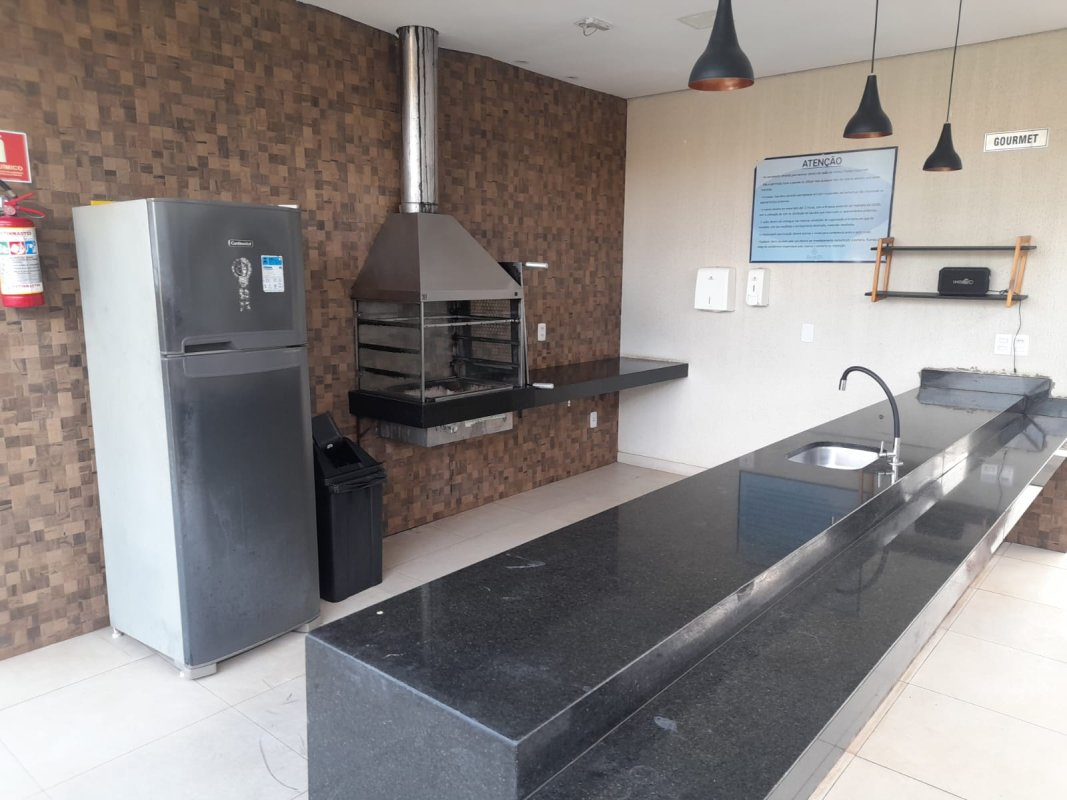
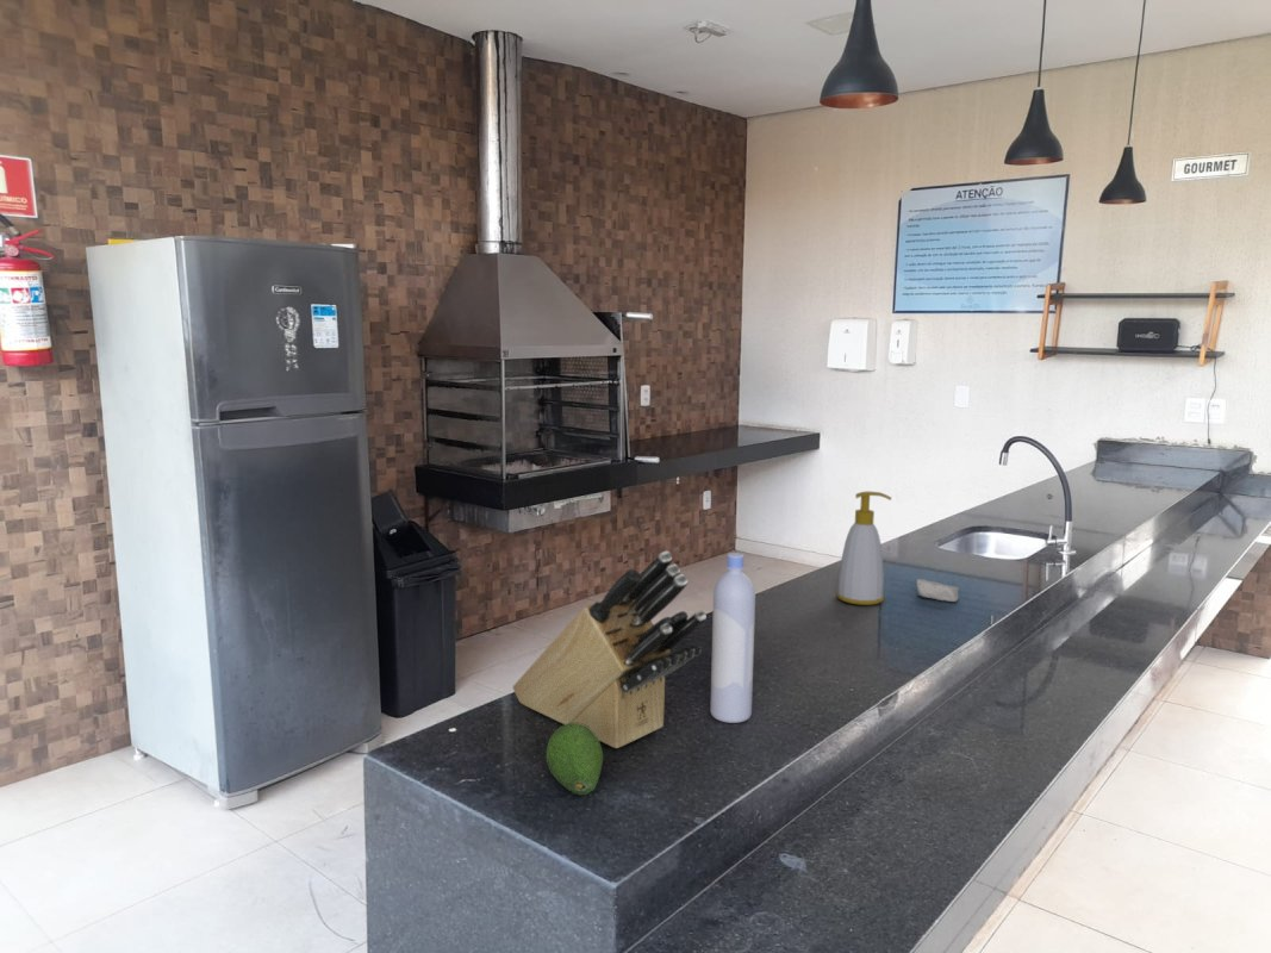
+ soap bottle (862, 546)
+ knife block (604, 635)
+ soap bar (936, 588)
+ bottle (733, 635)
+ fruit (578, 756)
